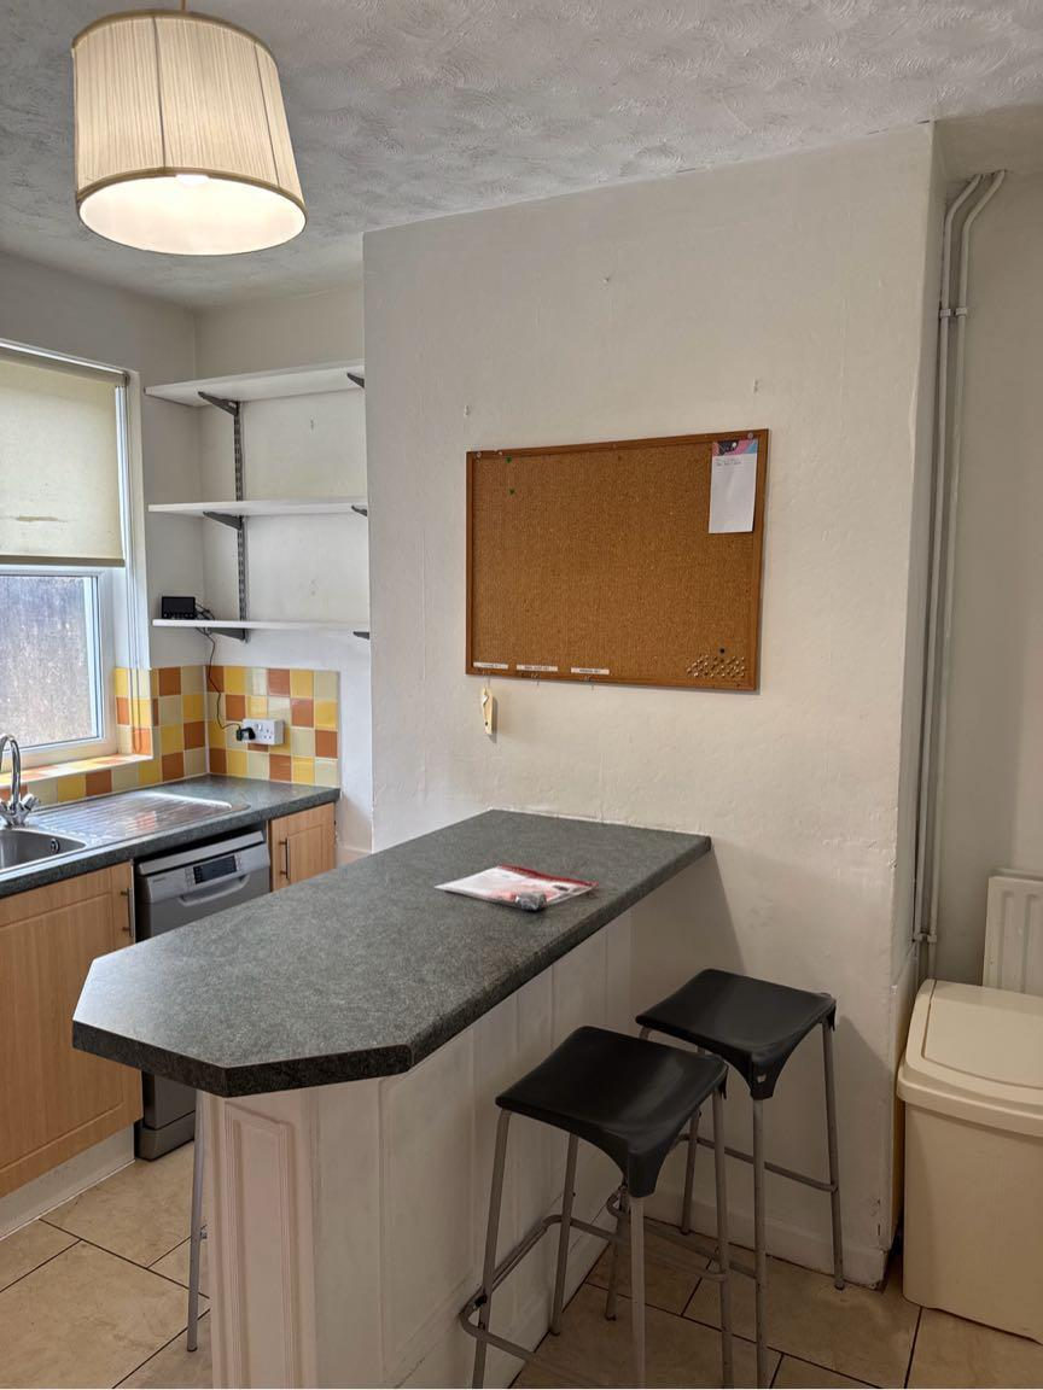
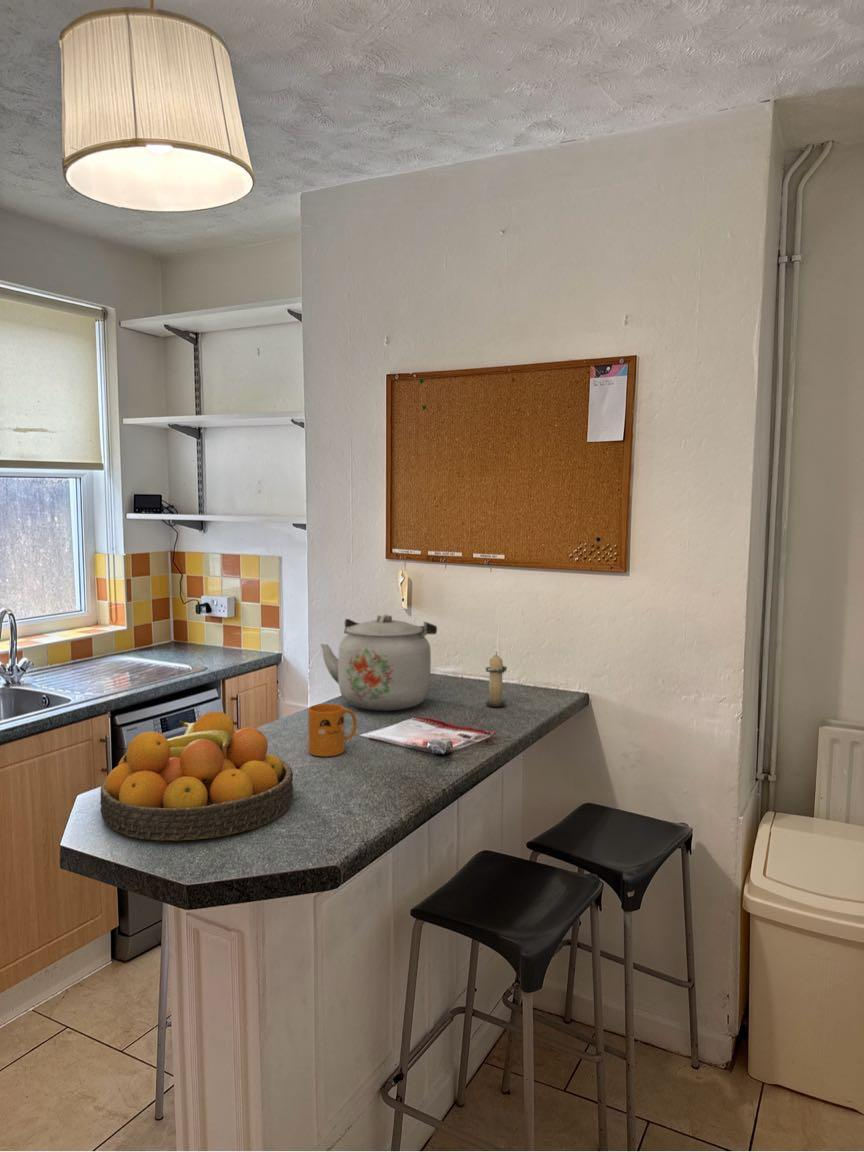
+ mug (333, 728)
+ candle (495, 678)
+ kettle (375, 658)
+ fruit bowl (198, 764)
